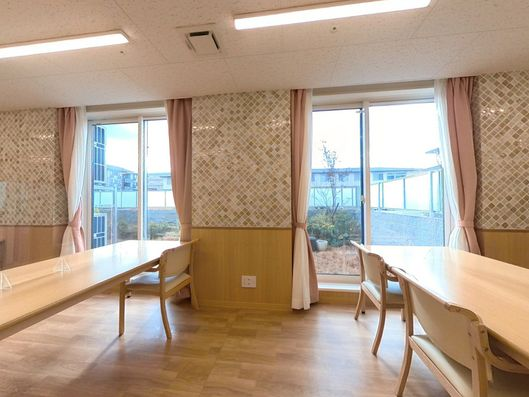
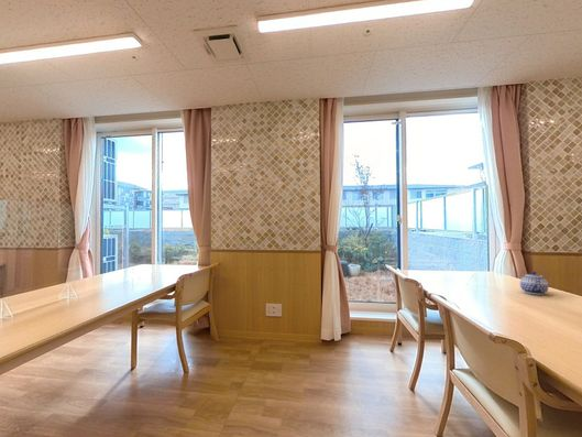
+ teapot (534, 282)
